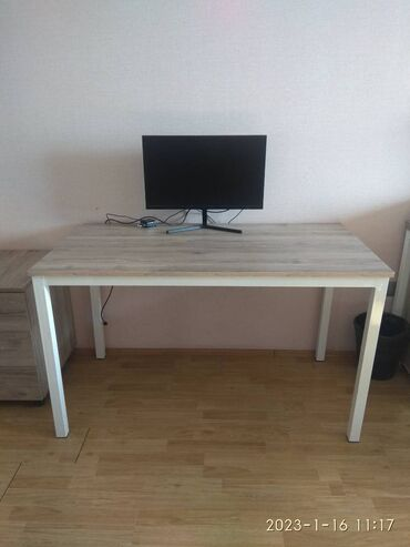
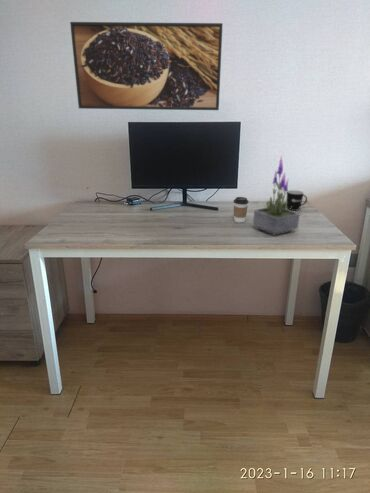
+ coffee cup (240, 209)
+ mug (296, 200)
+ potted plant (278, 194)
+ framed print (147, 67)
